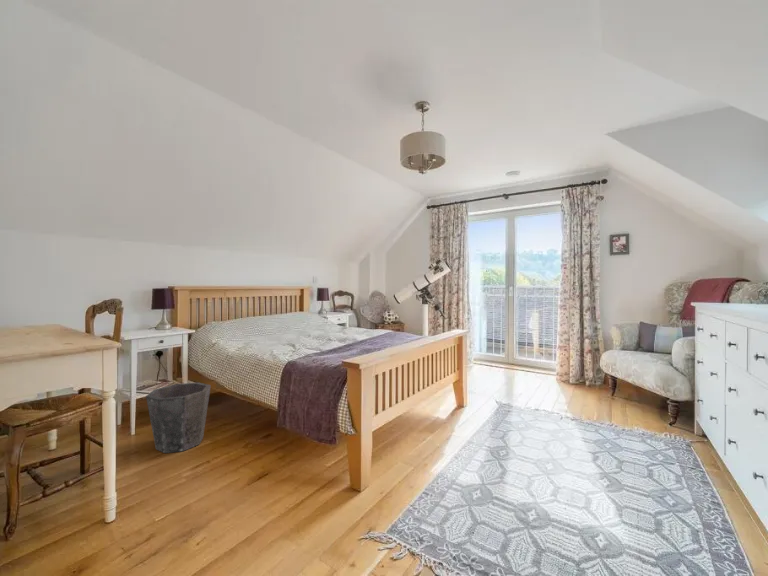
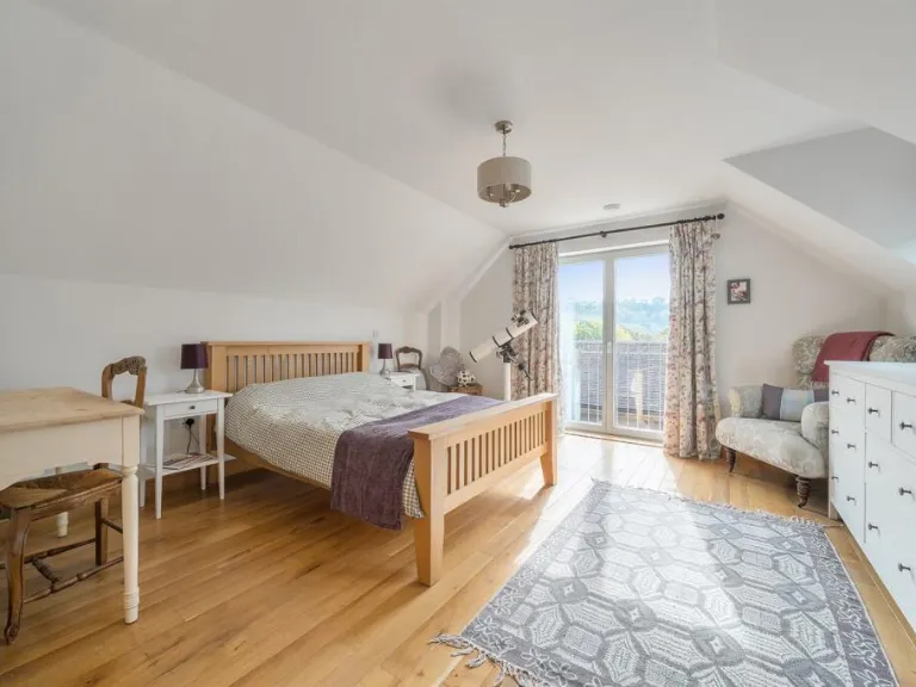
- waste bin (180, 416)
